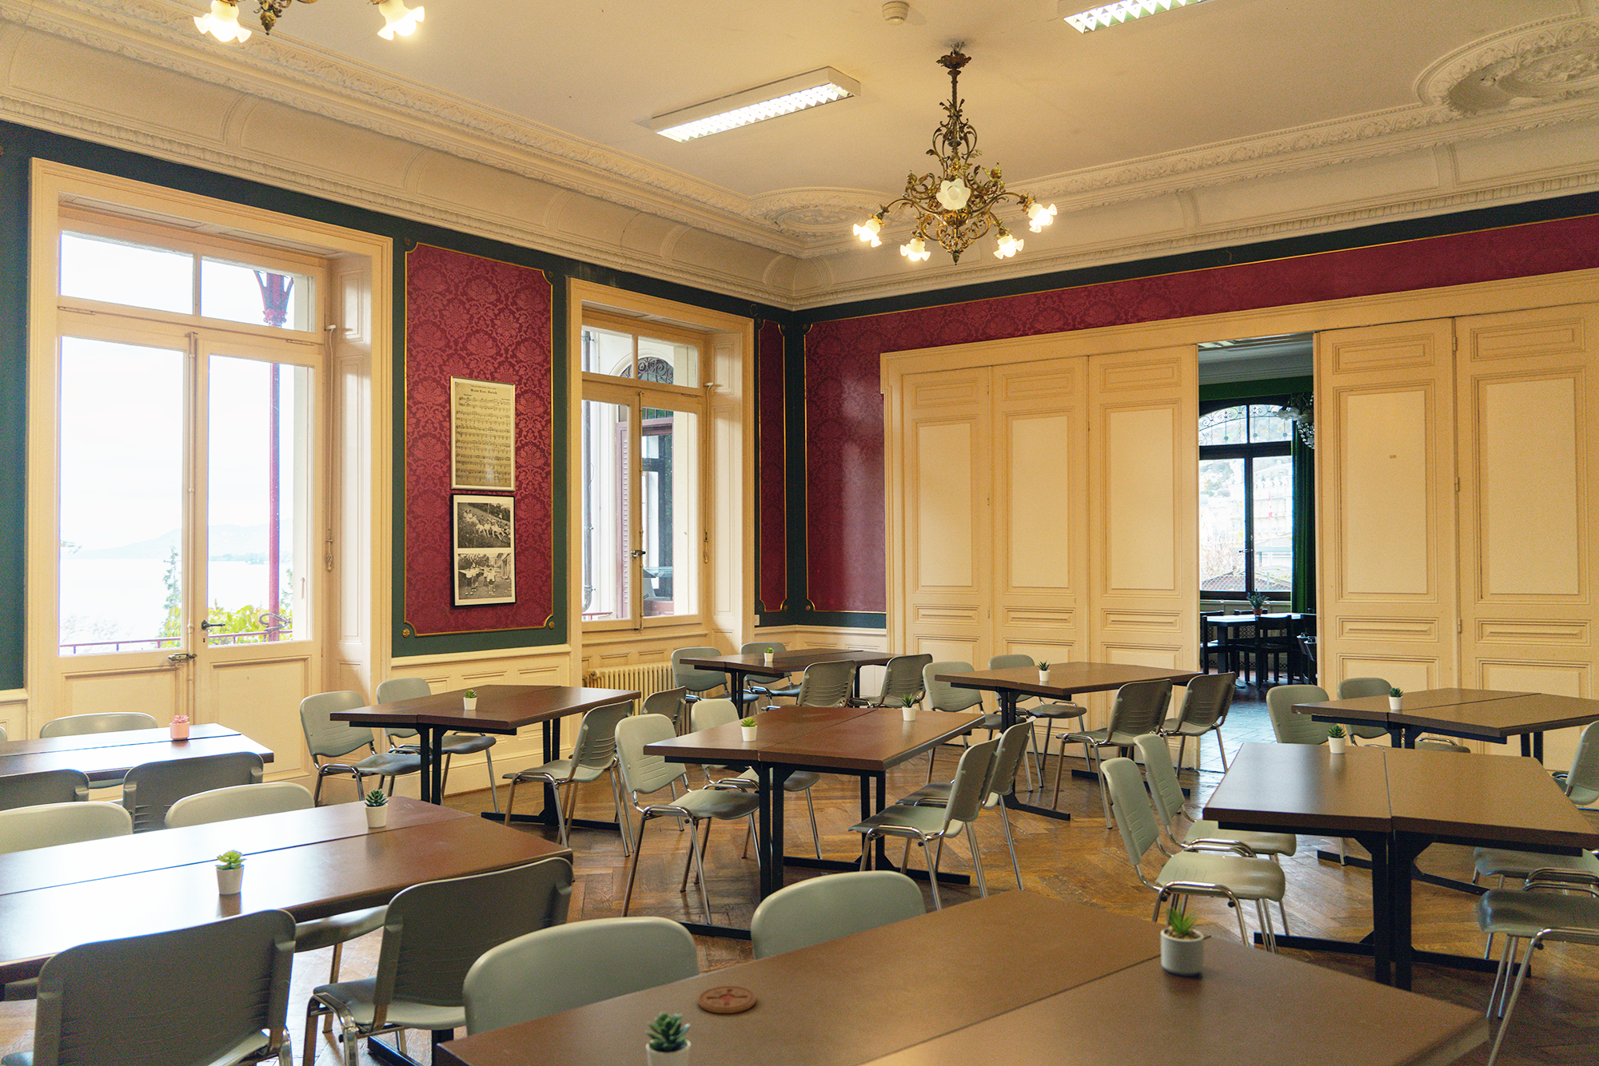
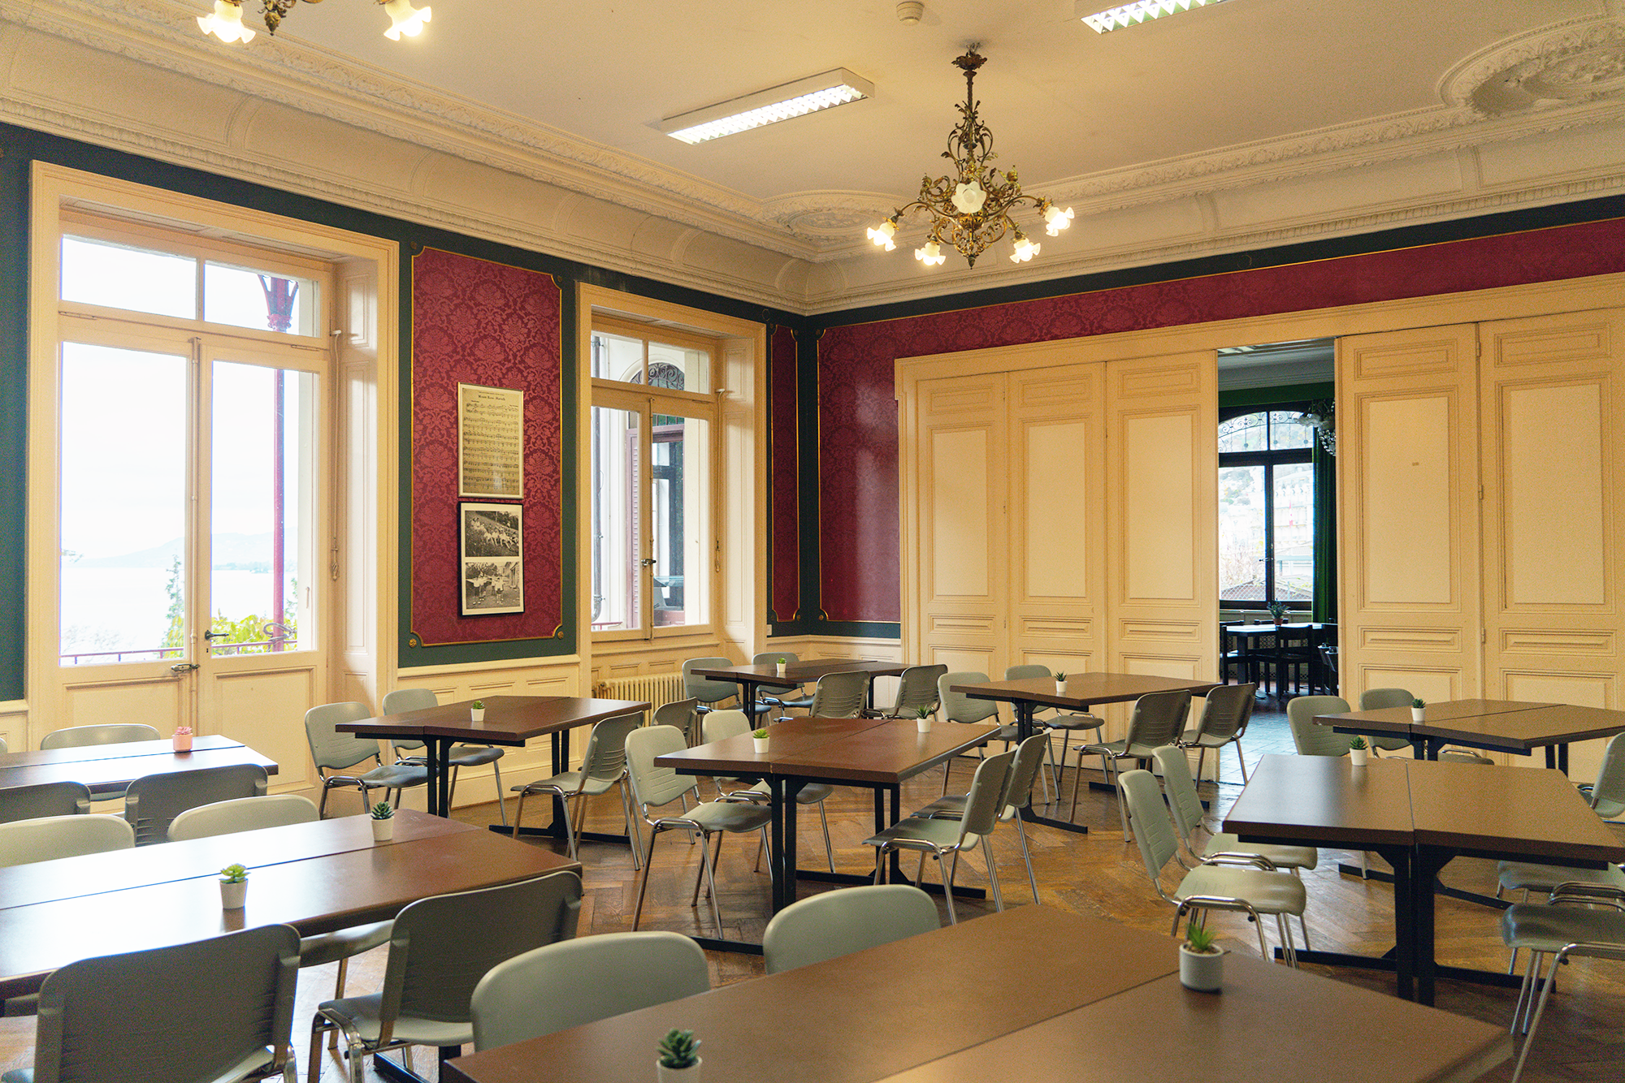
- coaster (727, 999)
